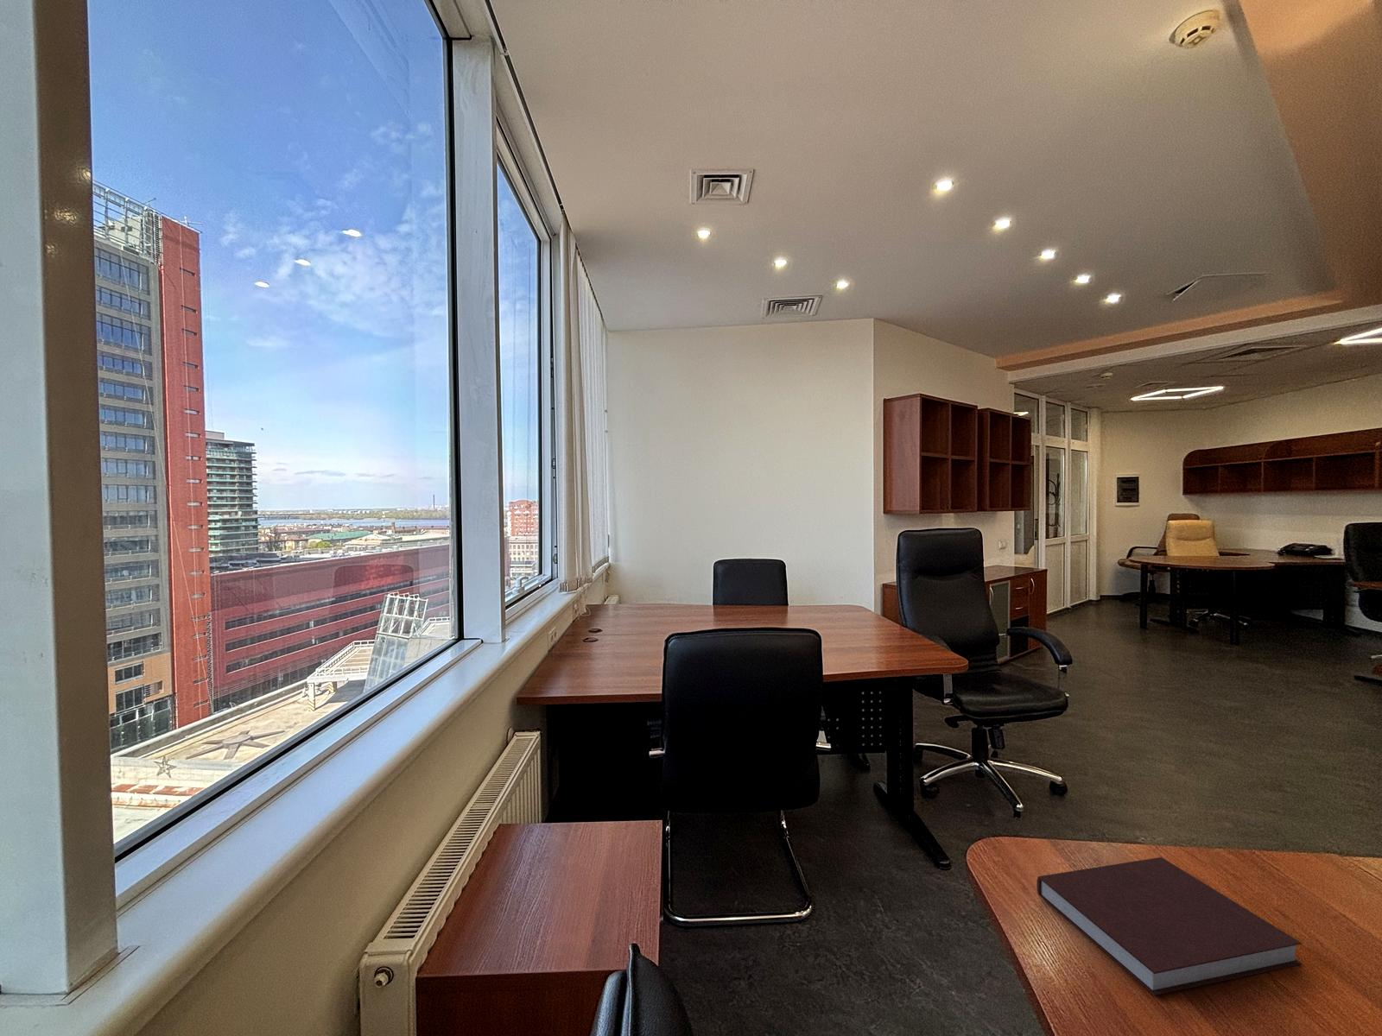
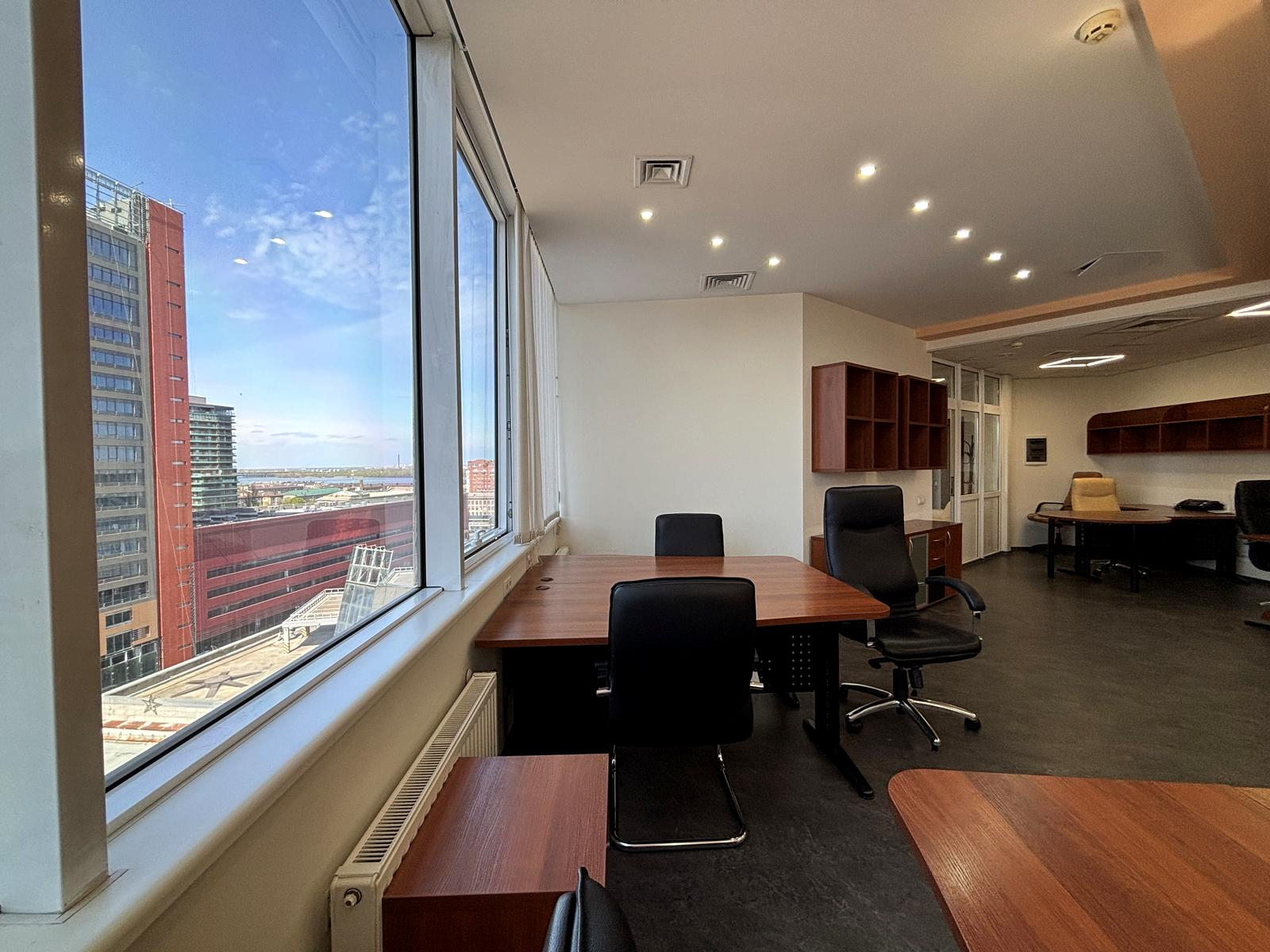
- notebook (1158, 916)
